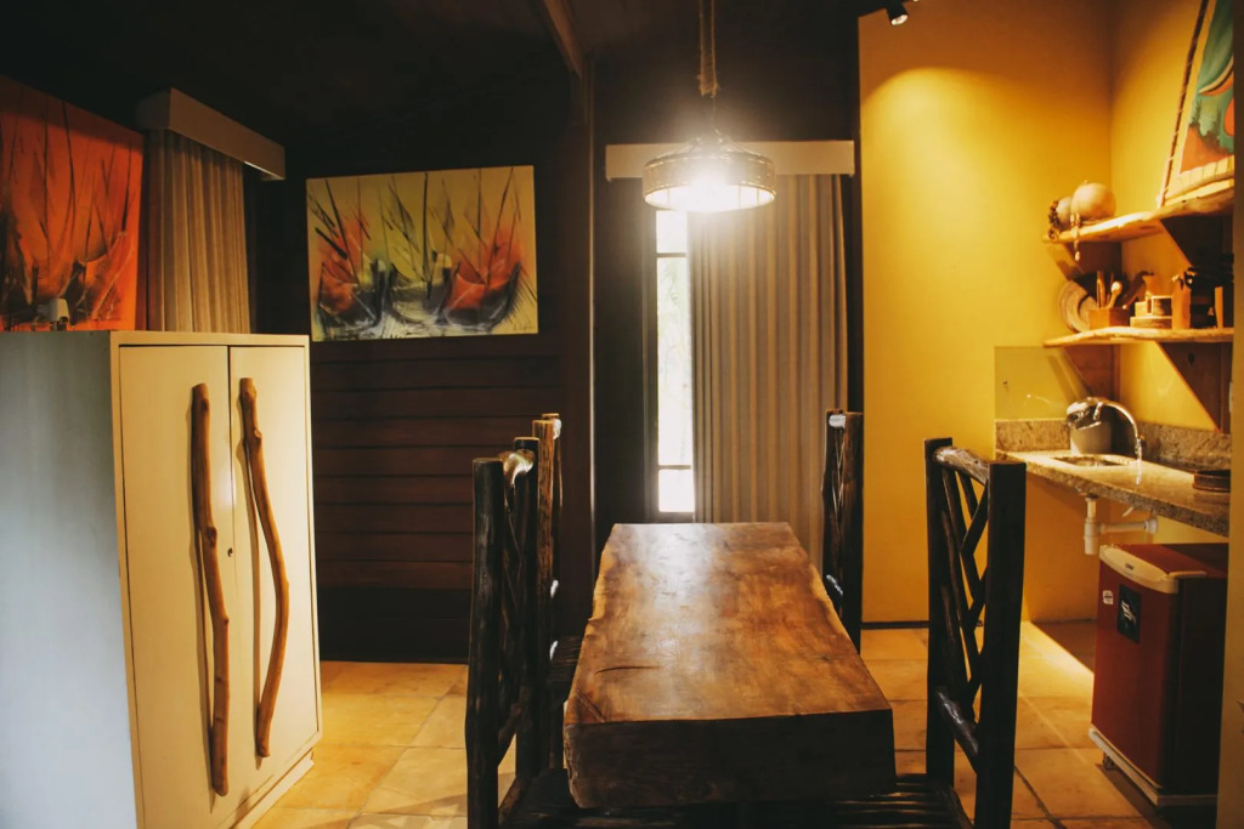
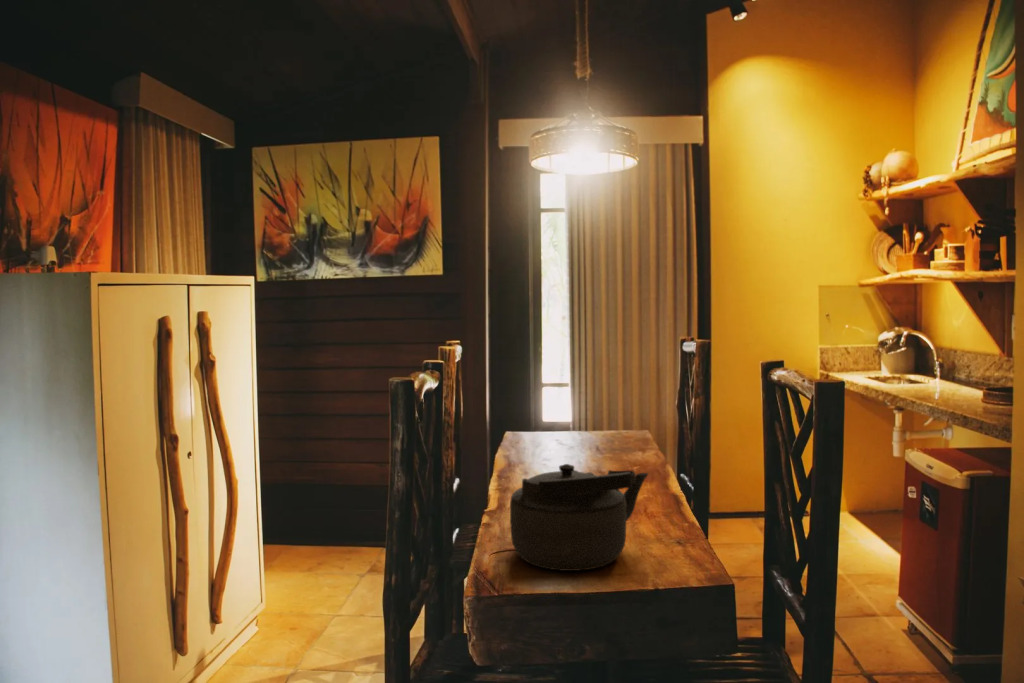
+ kettle (571, 509)
